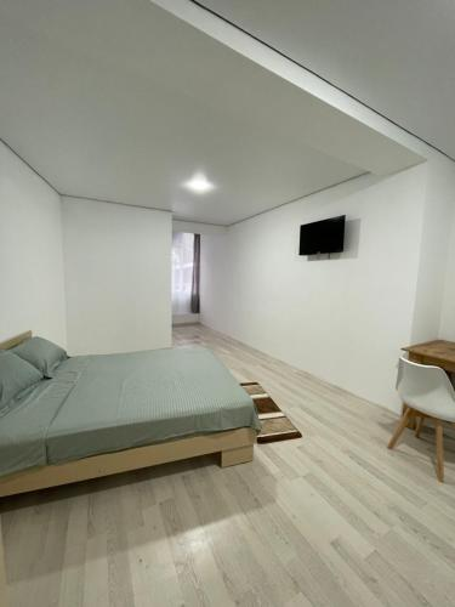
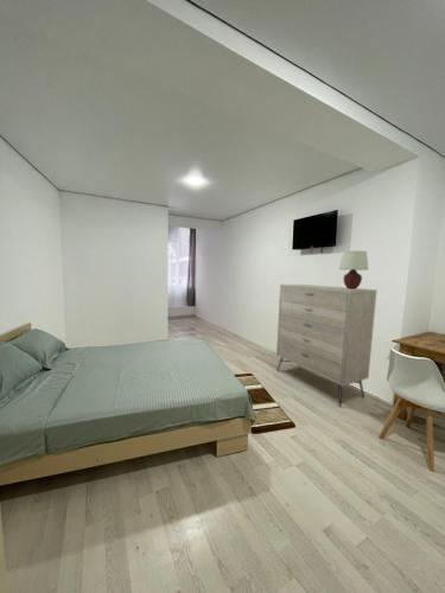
+ table lamp (352, 269)
+ dresser (319, 336)
